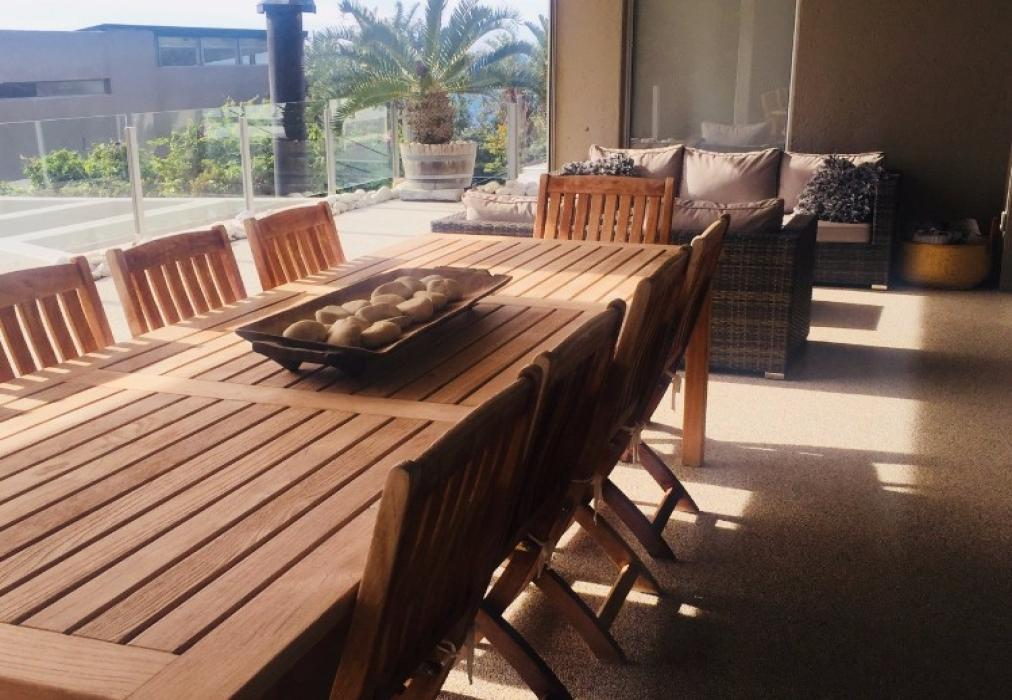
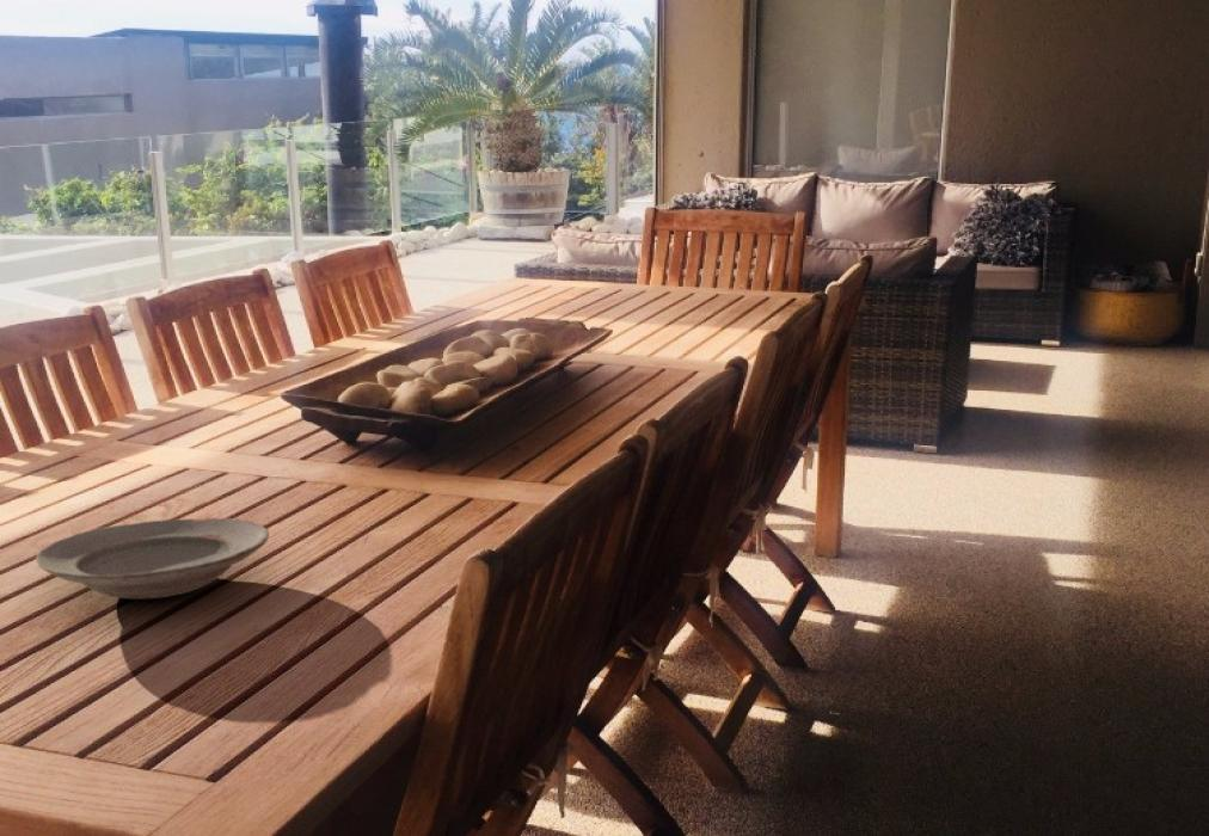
+ plate (157, 561)
